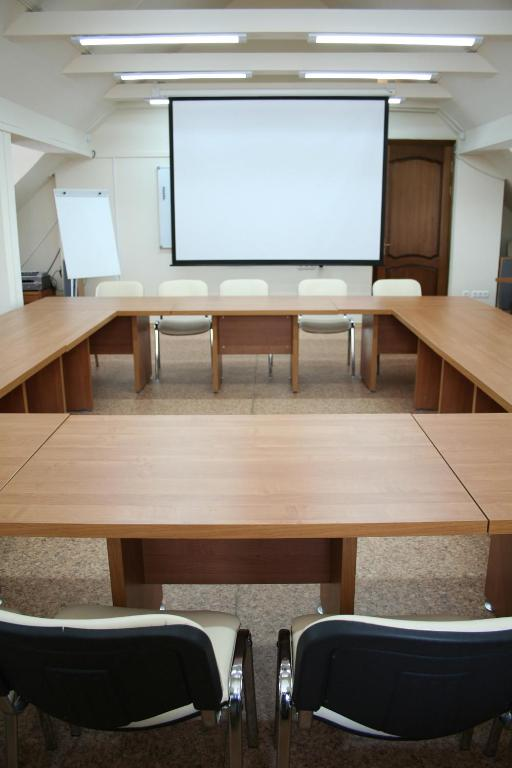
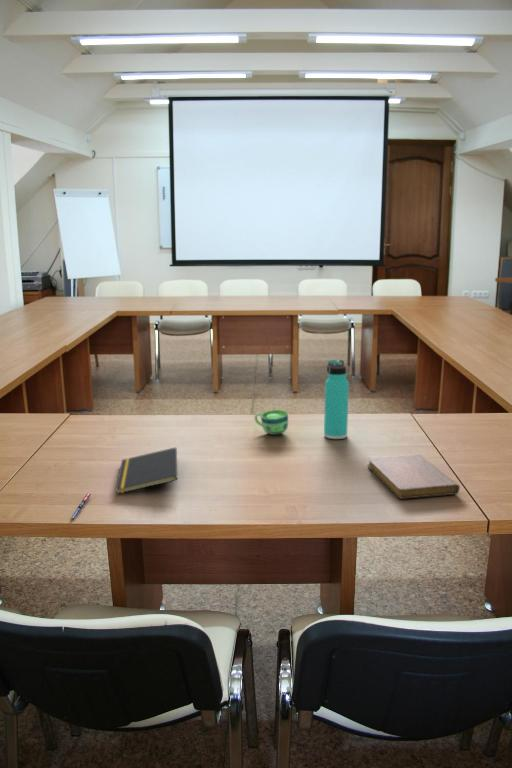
+ notebook (410, 474)
+ notepad (148, 469)
+ cup (270, 422)
+ thermos bottle (336, 398)
+ pen (81, 504)
